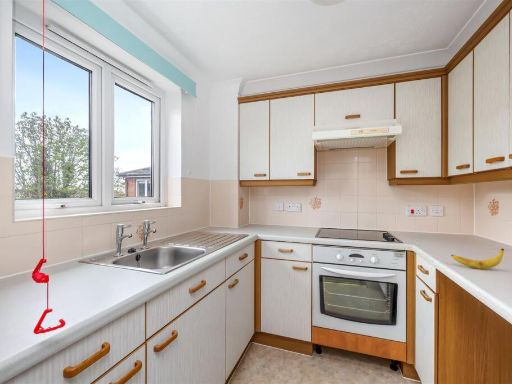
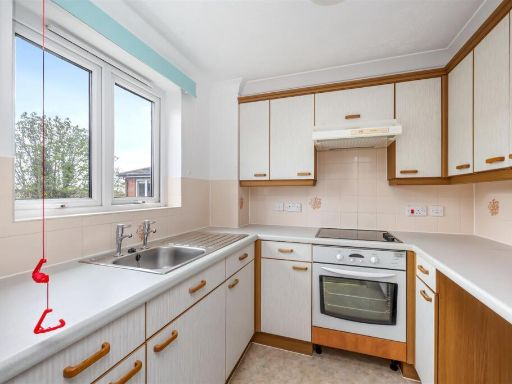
- banana (476, 260)
